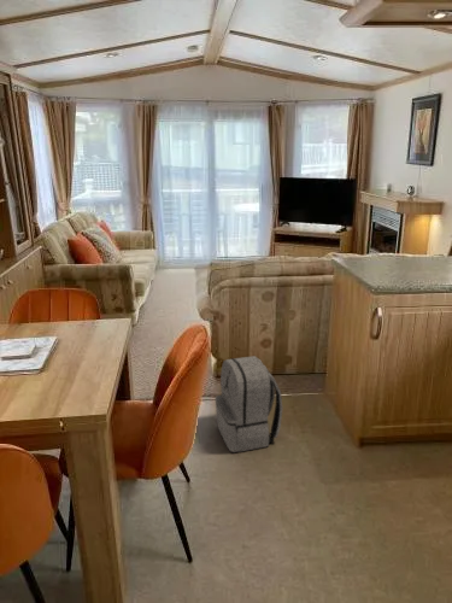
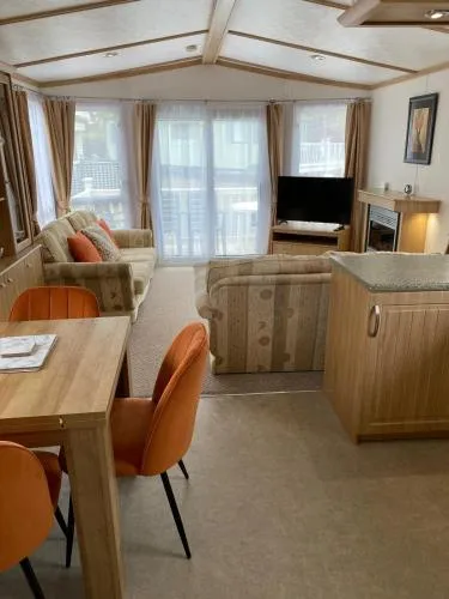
- backpack (248, 398)
